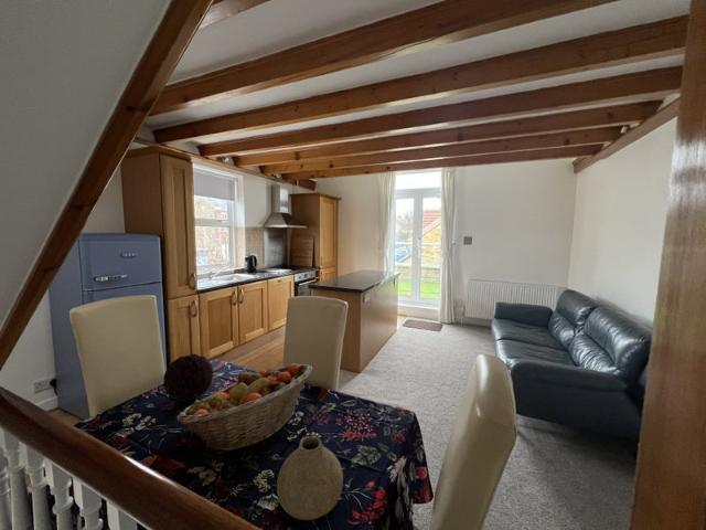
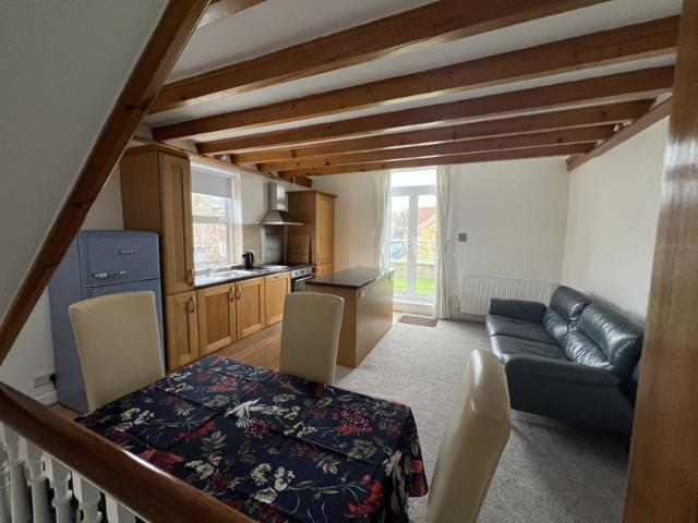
- vase (310, 470)
- decorative orb (189, 377)
- fruit basket (253, 398)
